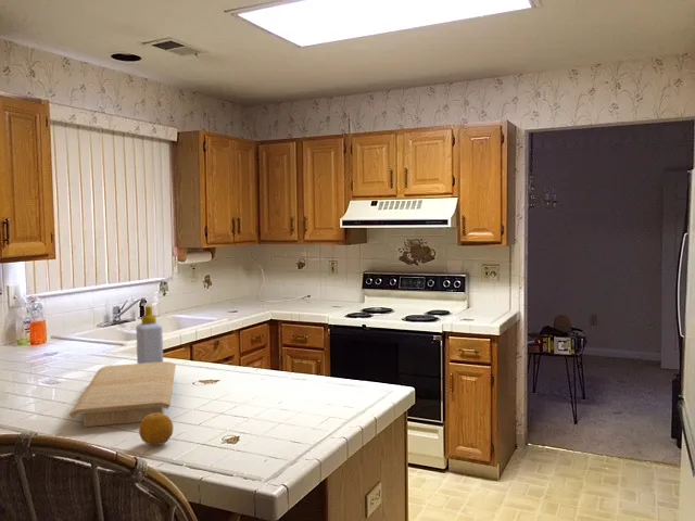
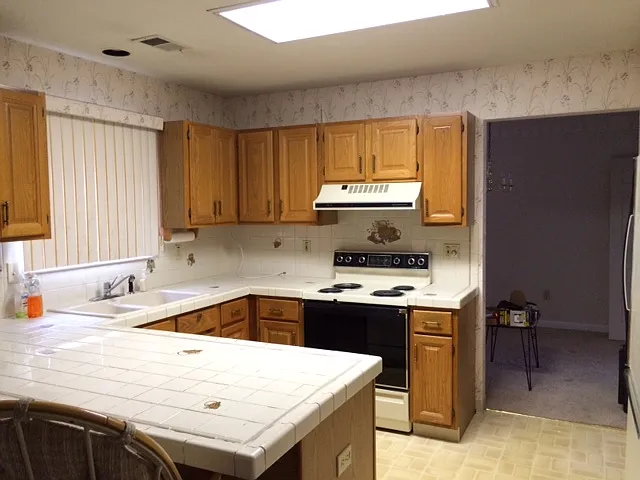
- soap bottle (149, 336)
- fruit (156, 429)
- cutting board (130, 391)
